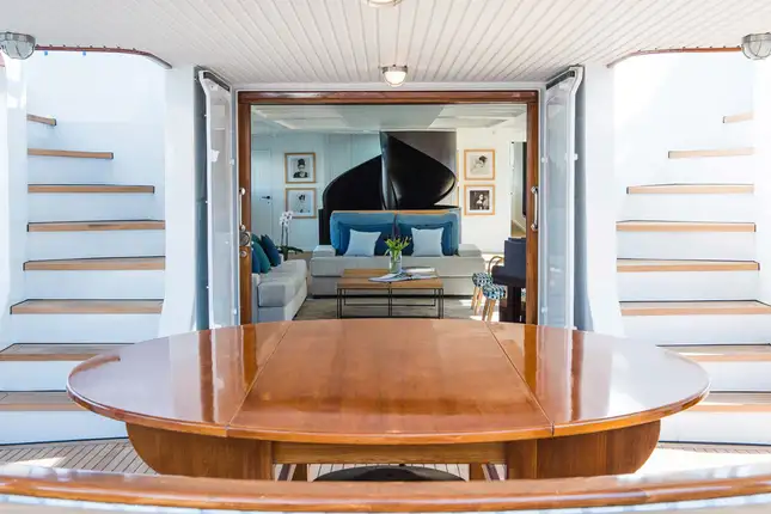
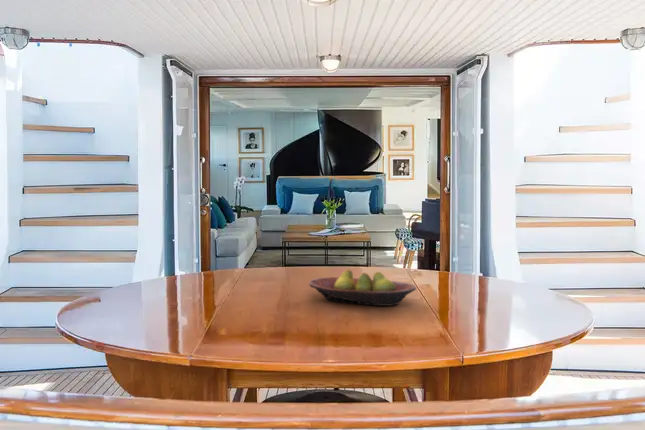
+ fruit bowl (361, 285)
